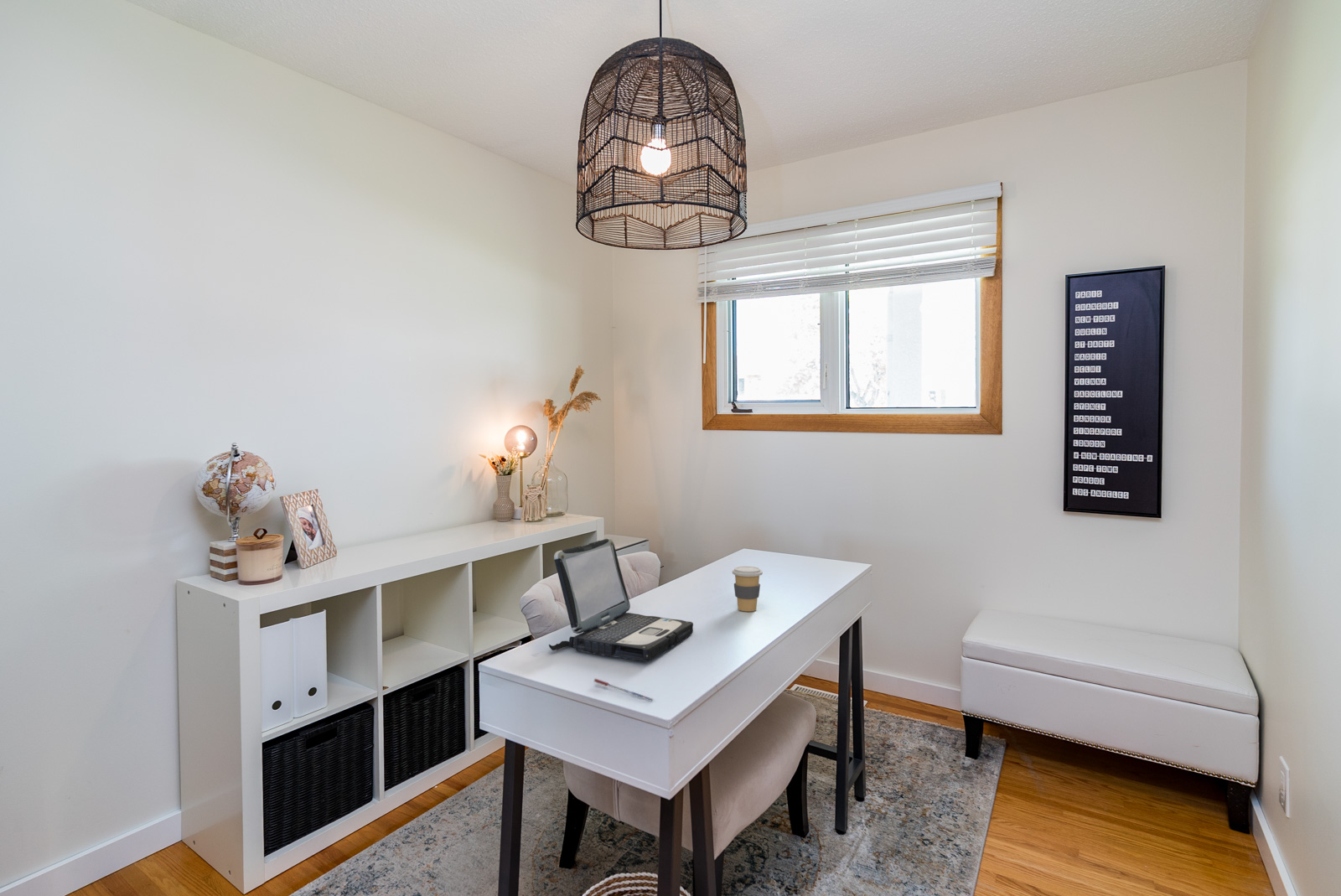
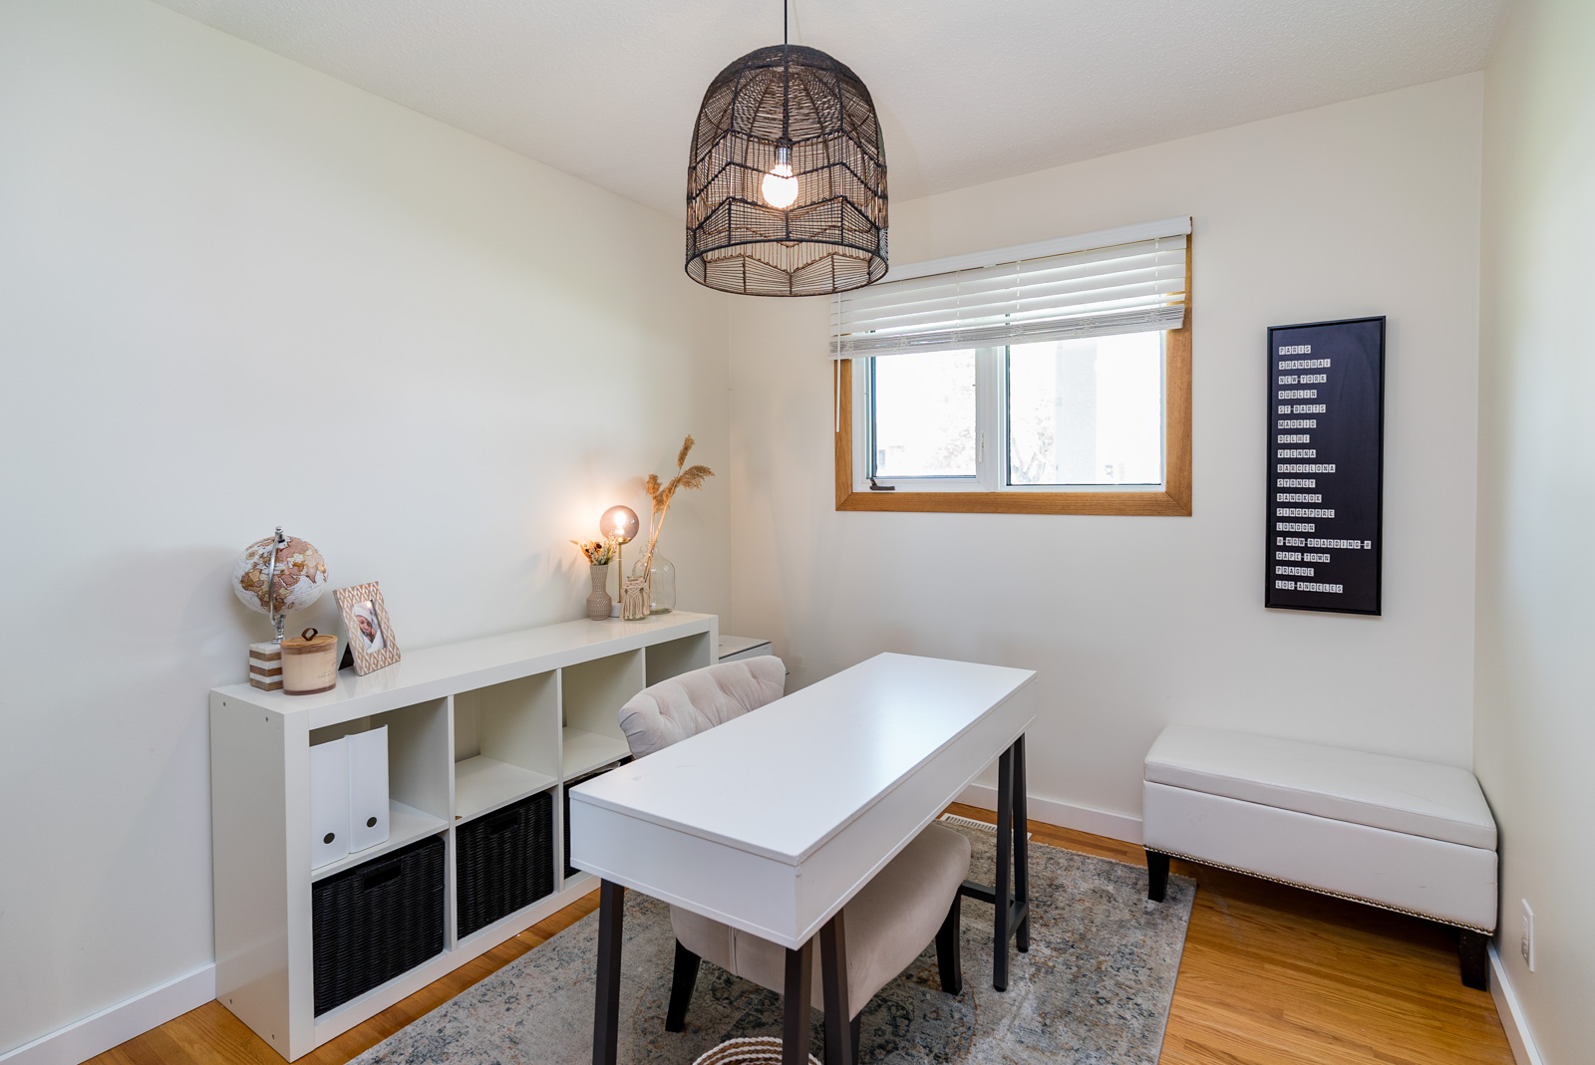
- pen (623, 689)
- coffee cup (747, 588)
- laptop (622, 593)
